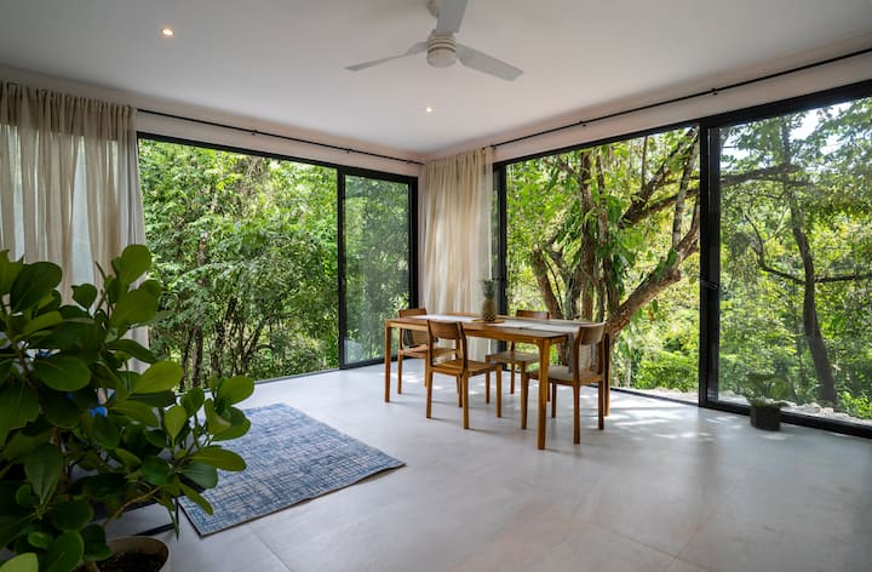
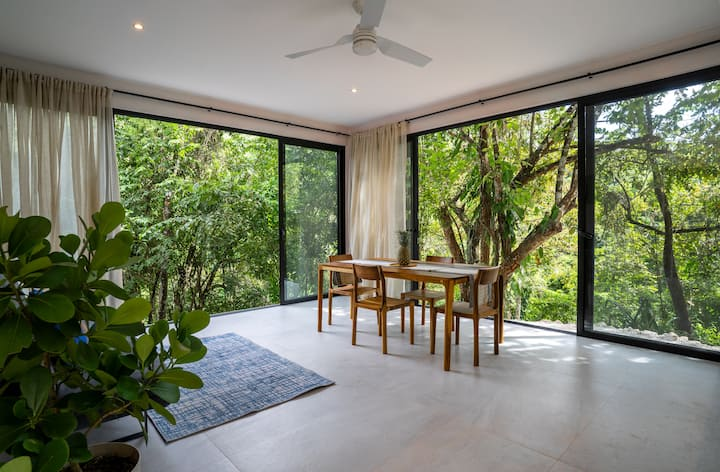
- potted plant (759, 397)
